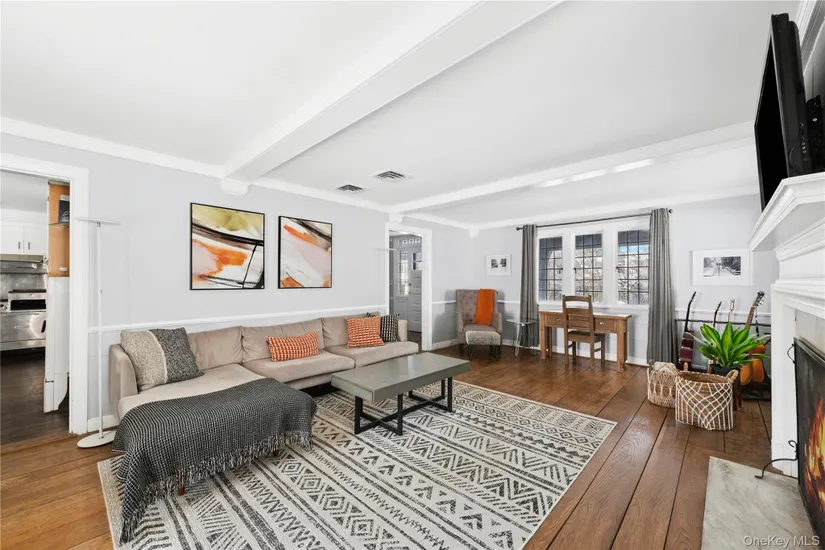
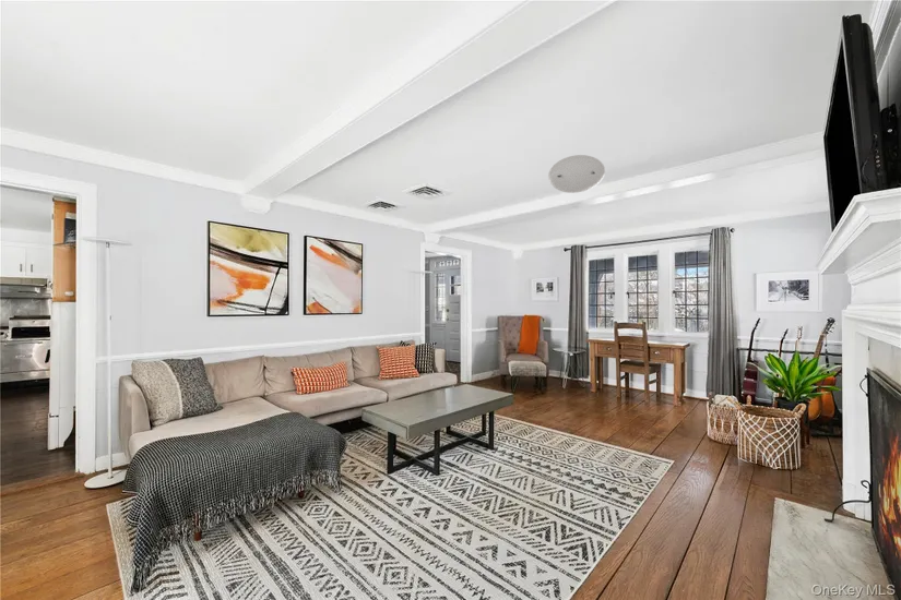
+ ceiling light (576, 173)
